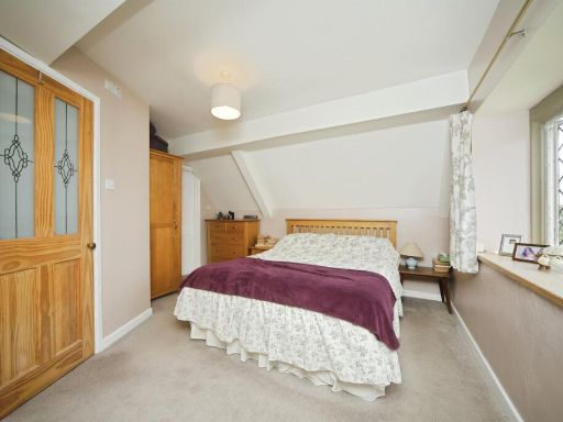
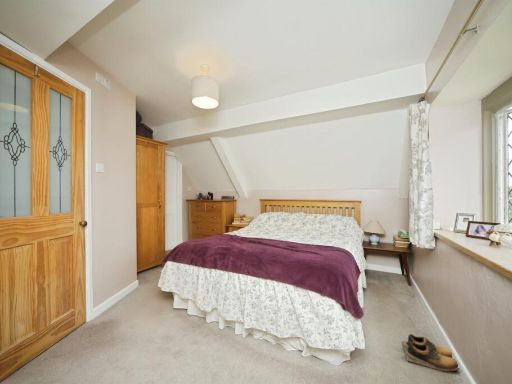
+ shoes (429, 349)
